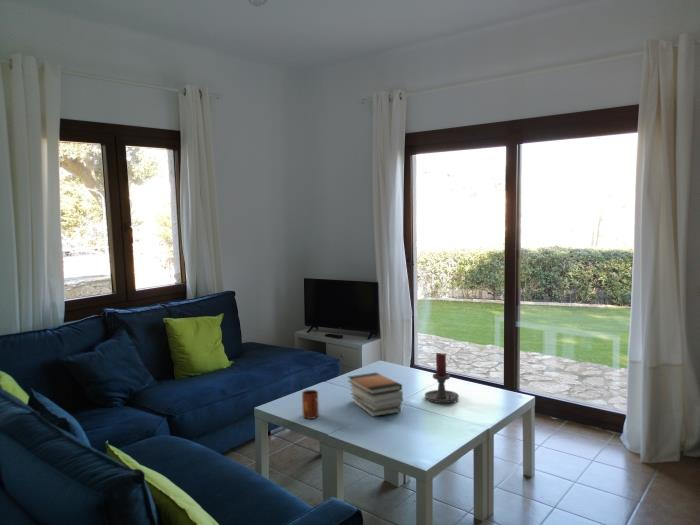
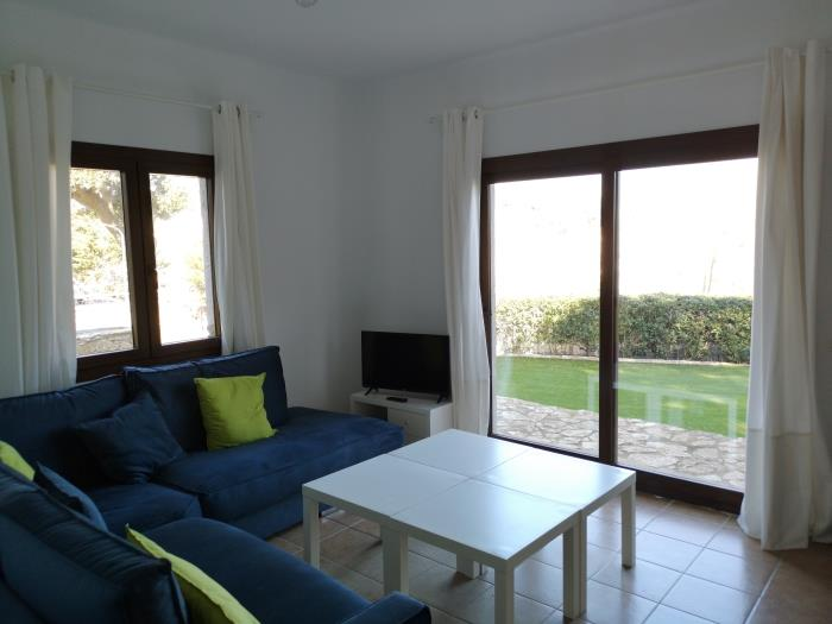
- mug (312, 405)
- candle holder (444, 376)
- book stack (375, 393)
